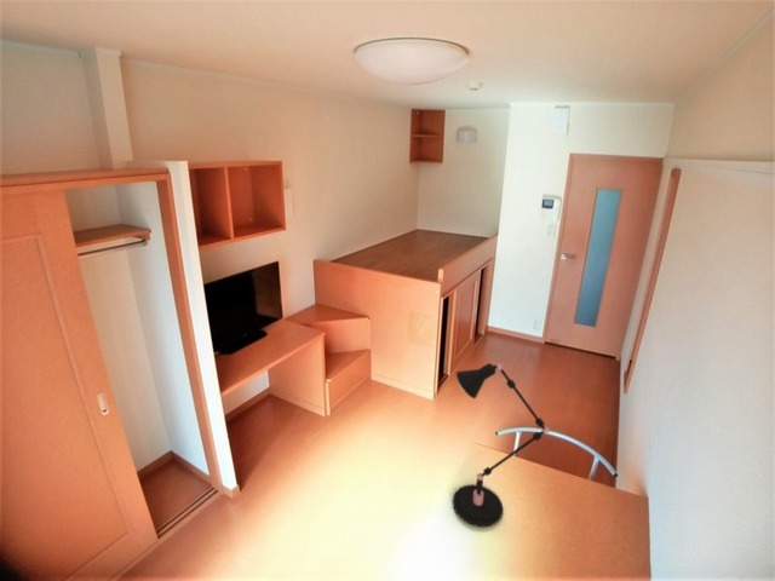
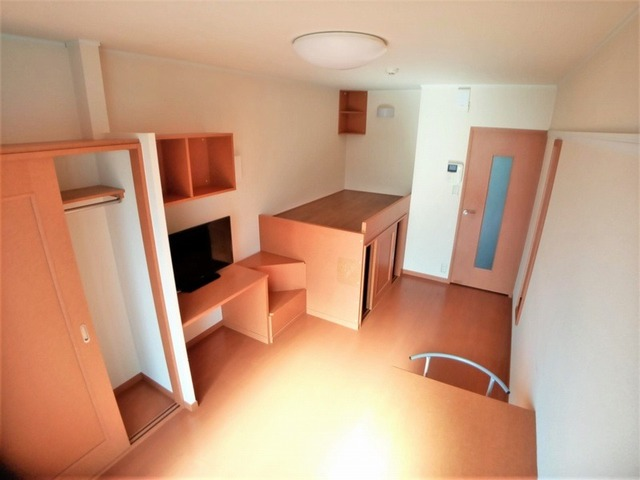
- desk lamp (509, 454)
